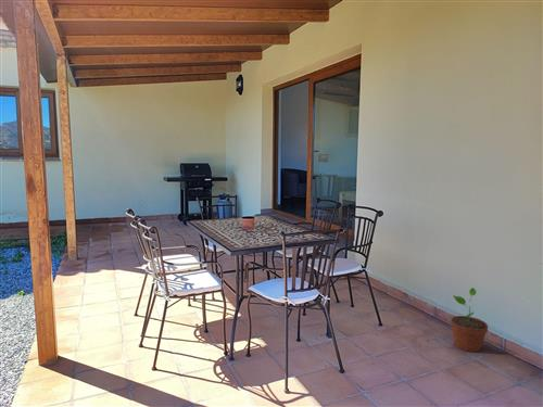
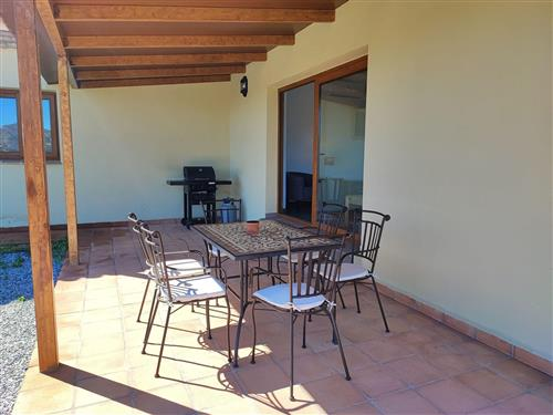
- potted plant (468, 318)
